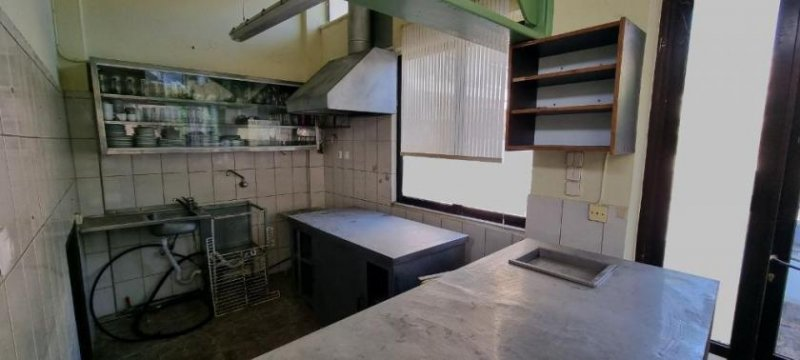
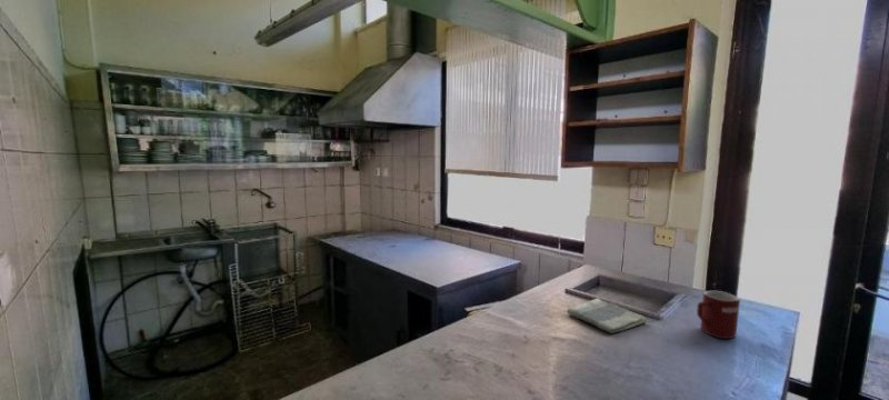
+ mug (715, 314)
+ dish towel (606, 313)
